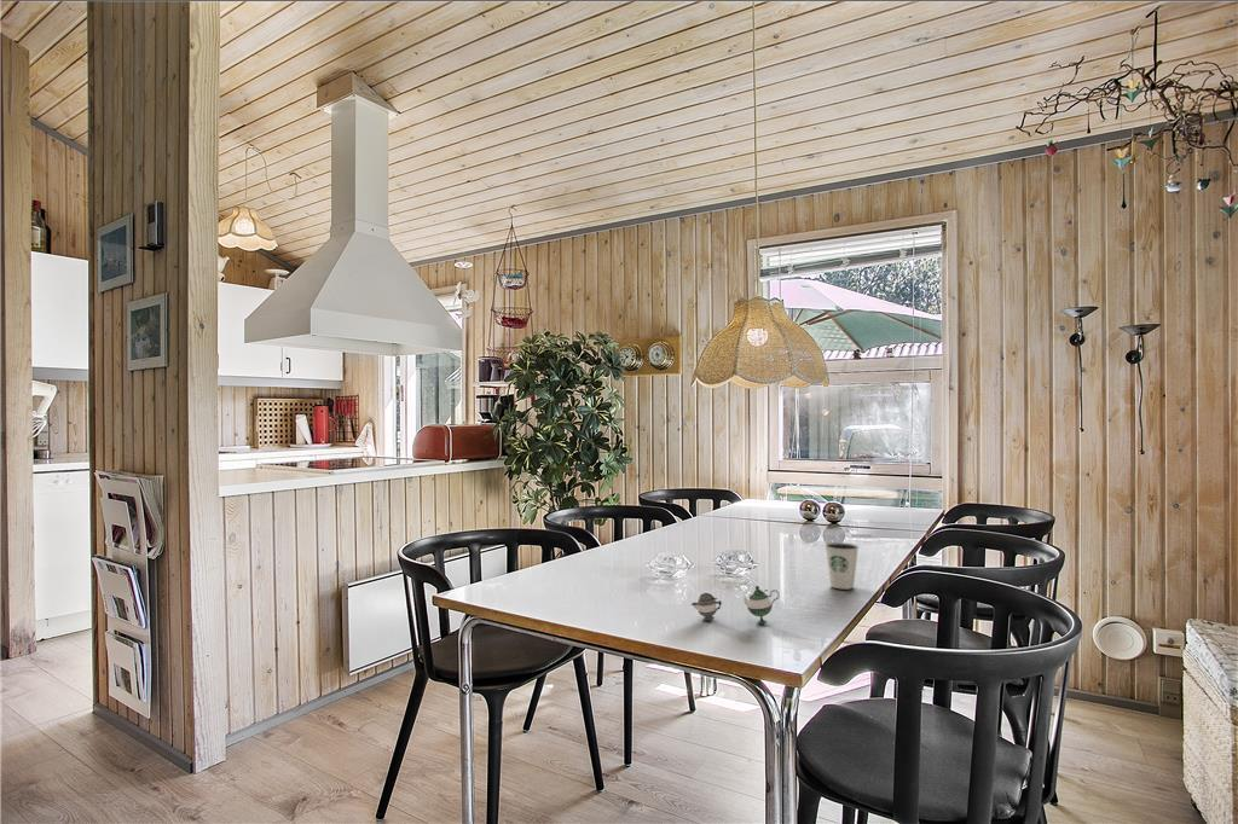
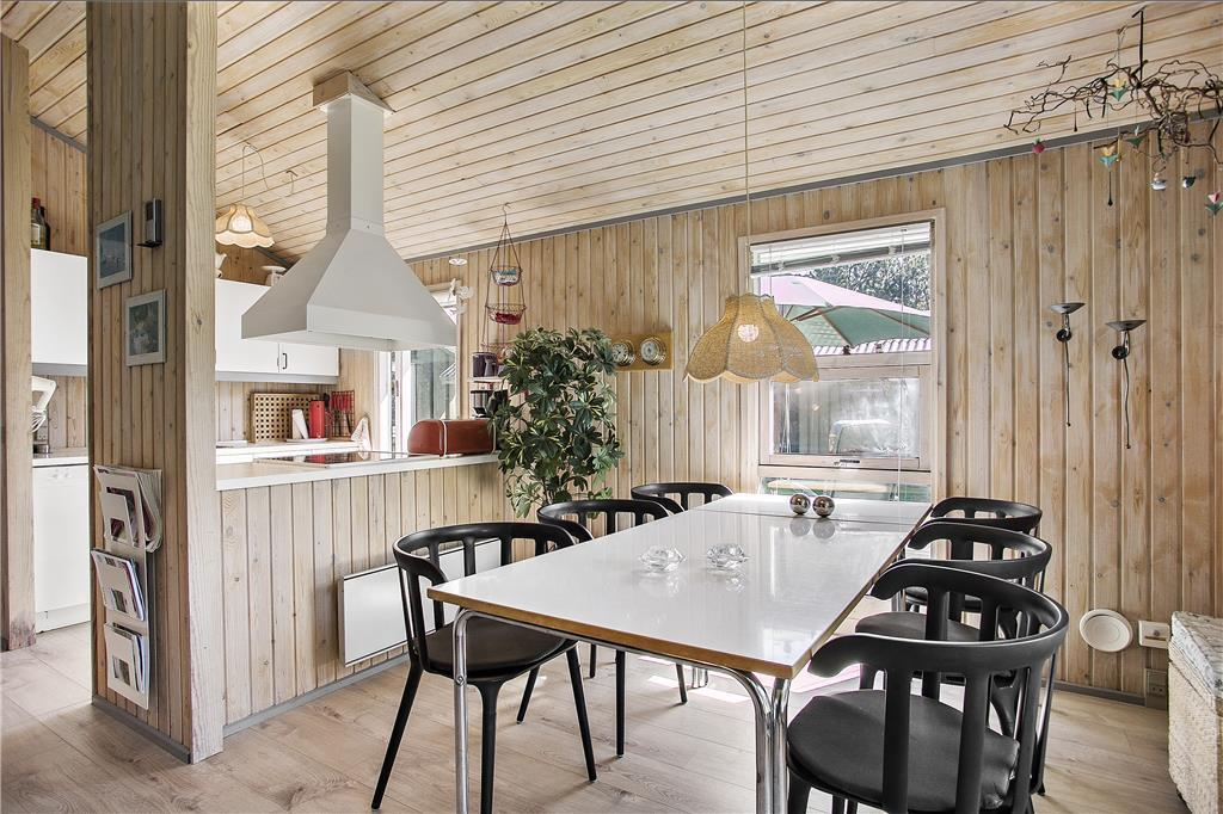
- dixie cup (841, 565)
- teapot (744, 599)
